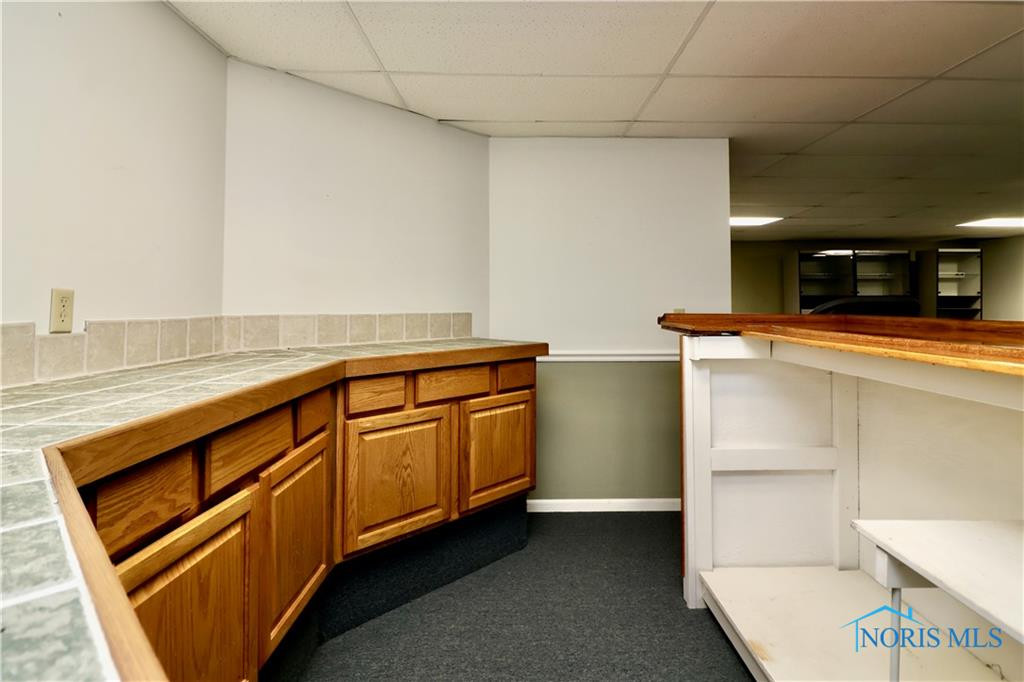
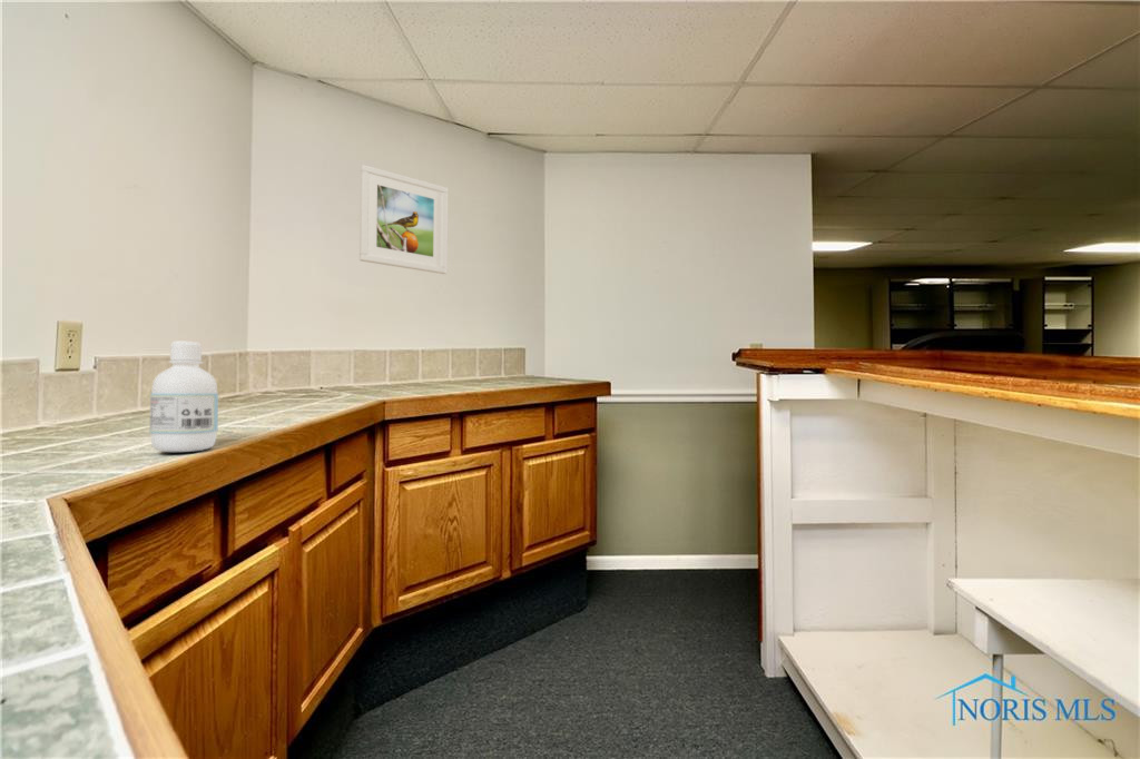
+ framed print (405, 221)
+ bottle (185, 395)
